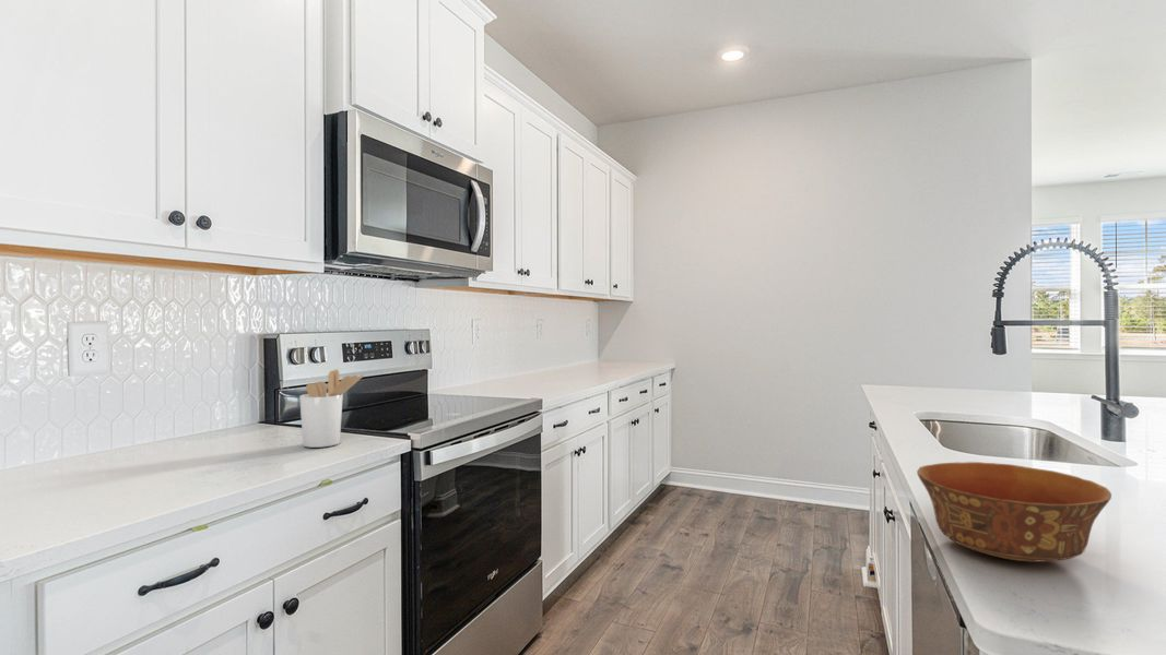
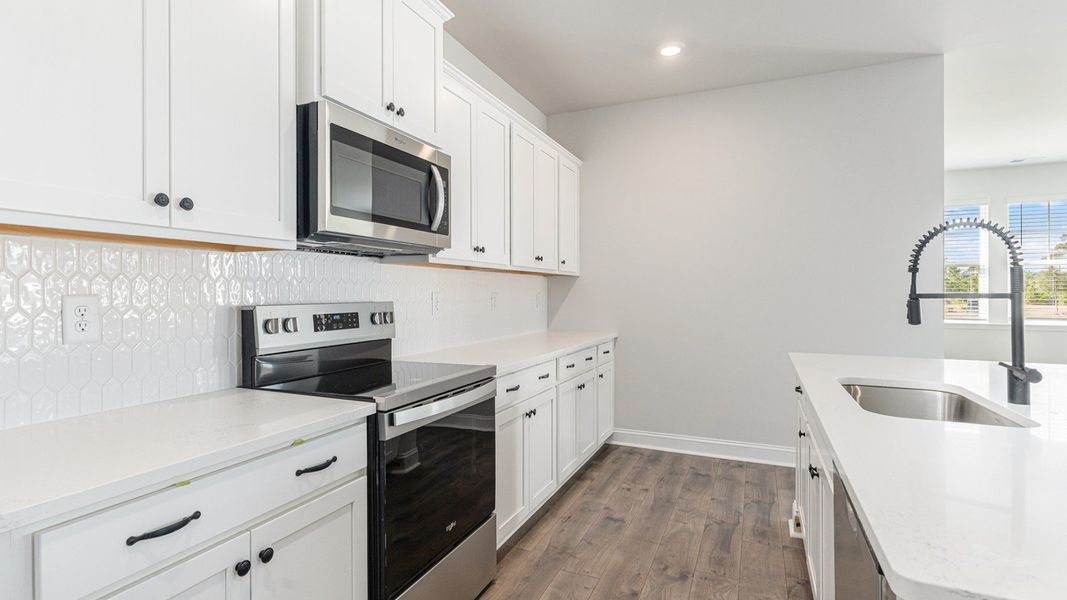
- utensil holder (331, 407)
- bowl (1005, 514)
